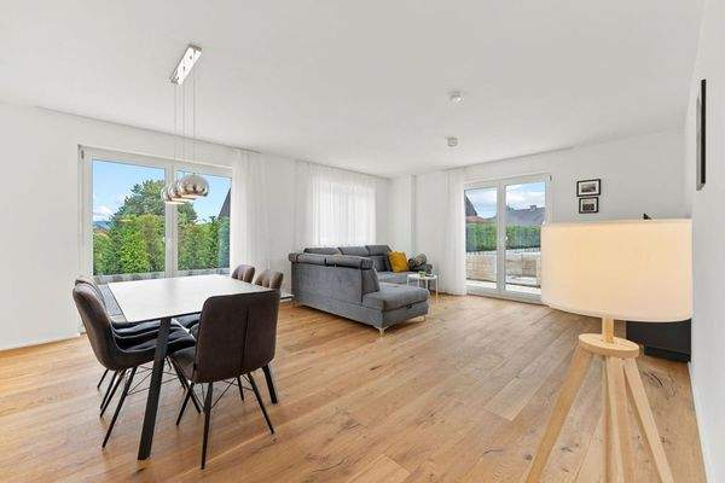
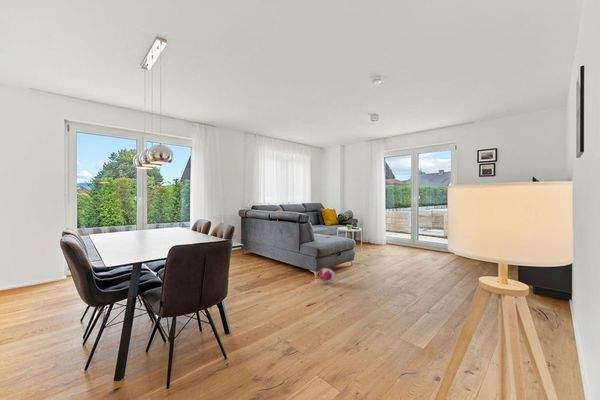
+ plush toy (326, 276)
